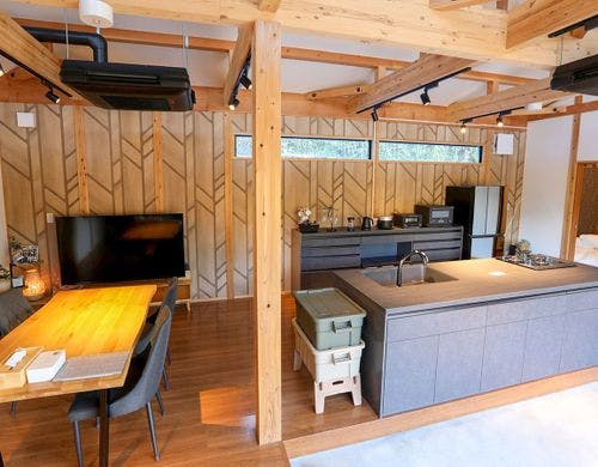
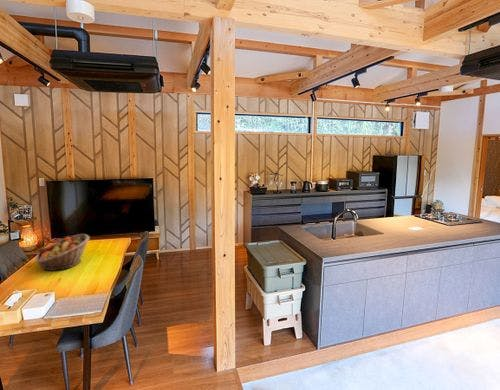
+ fruit basket (63, 251)
